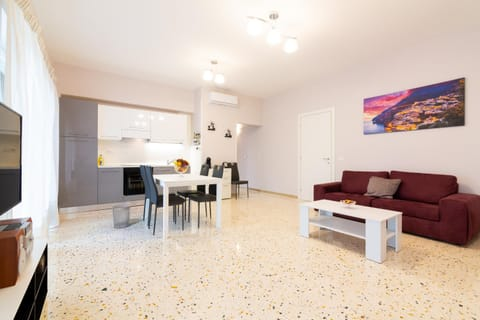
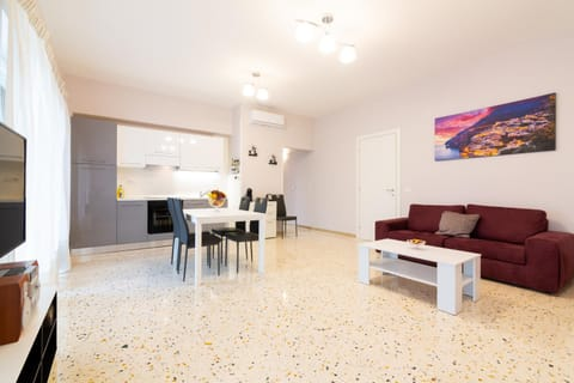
- wastebasket (121, 215)
